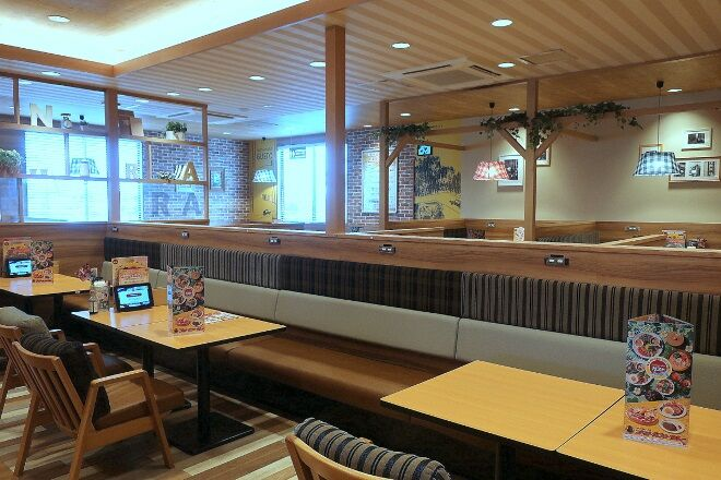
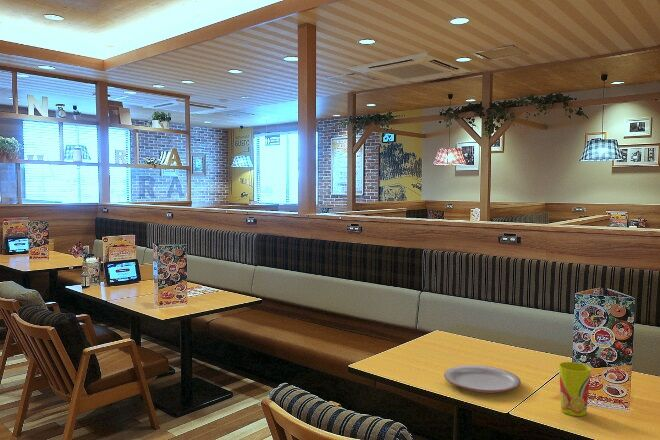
+ plate (481, 379)
+ cup (574, 388)
